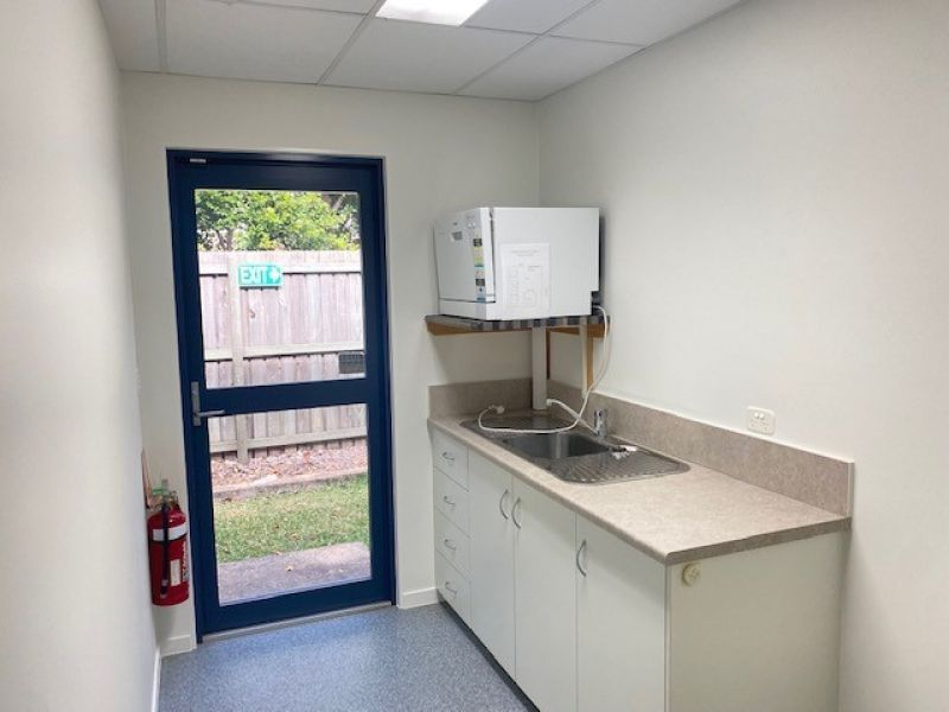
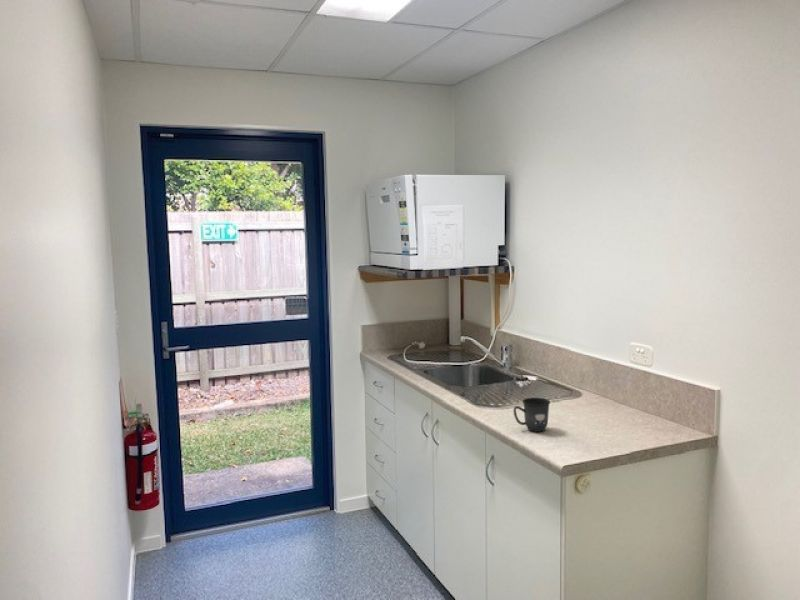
+ mug (531, 415)
